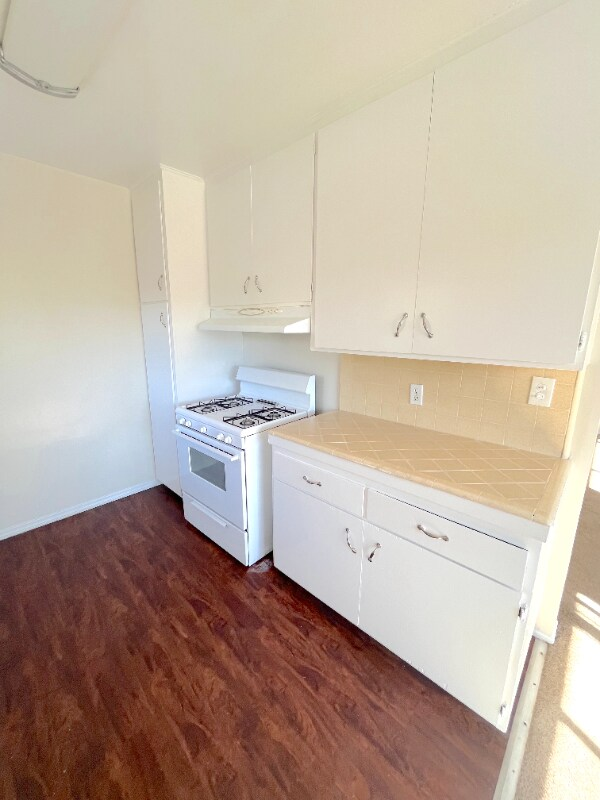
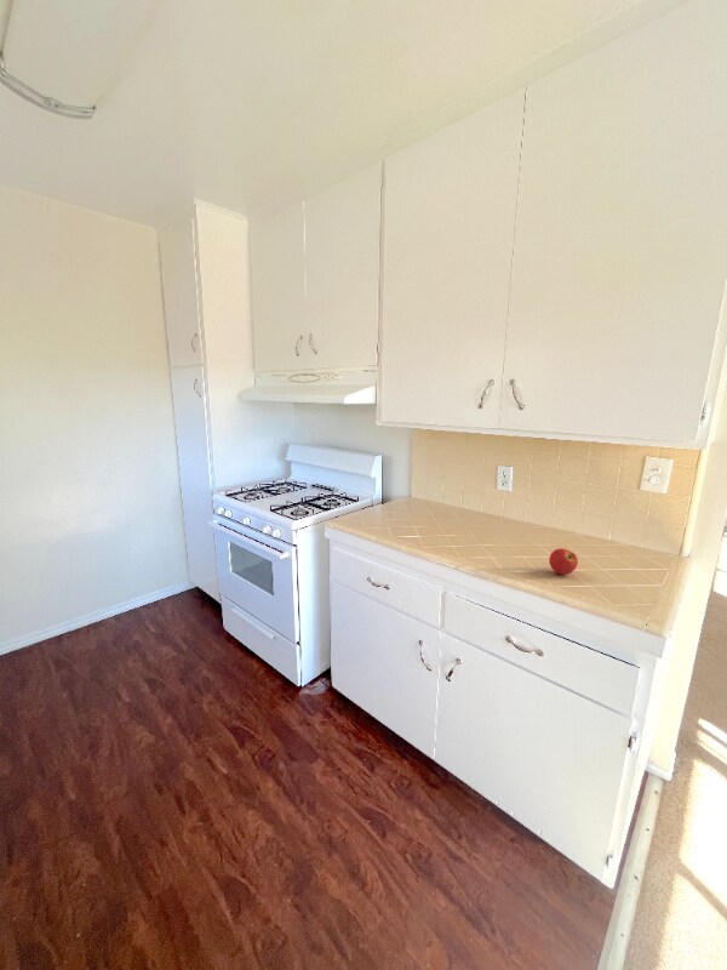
+ fruit (562, 561)
